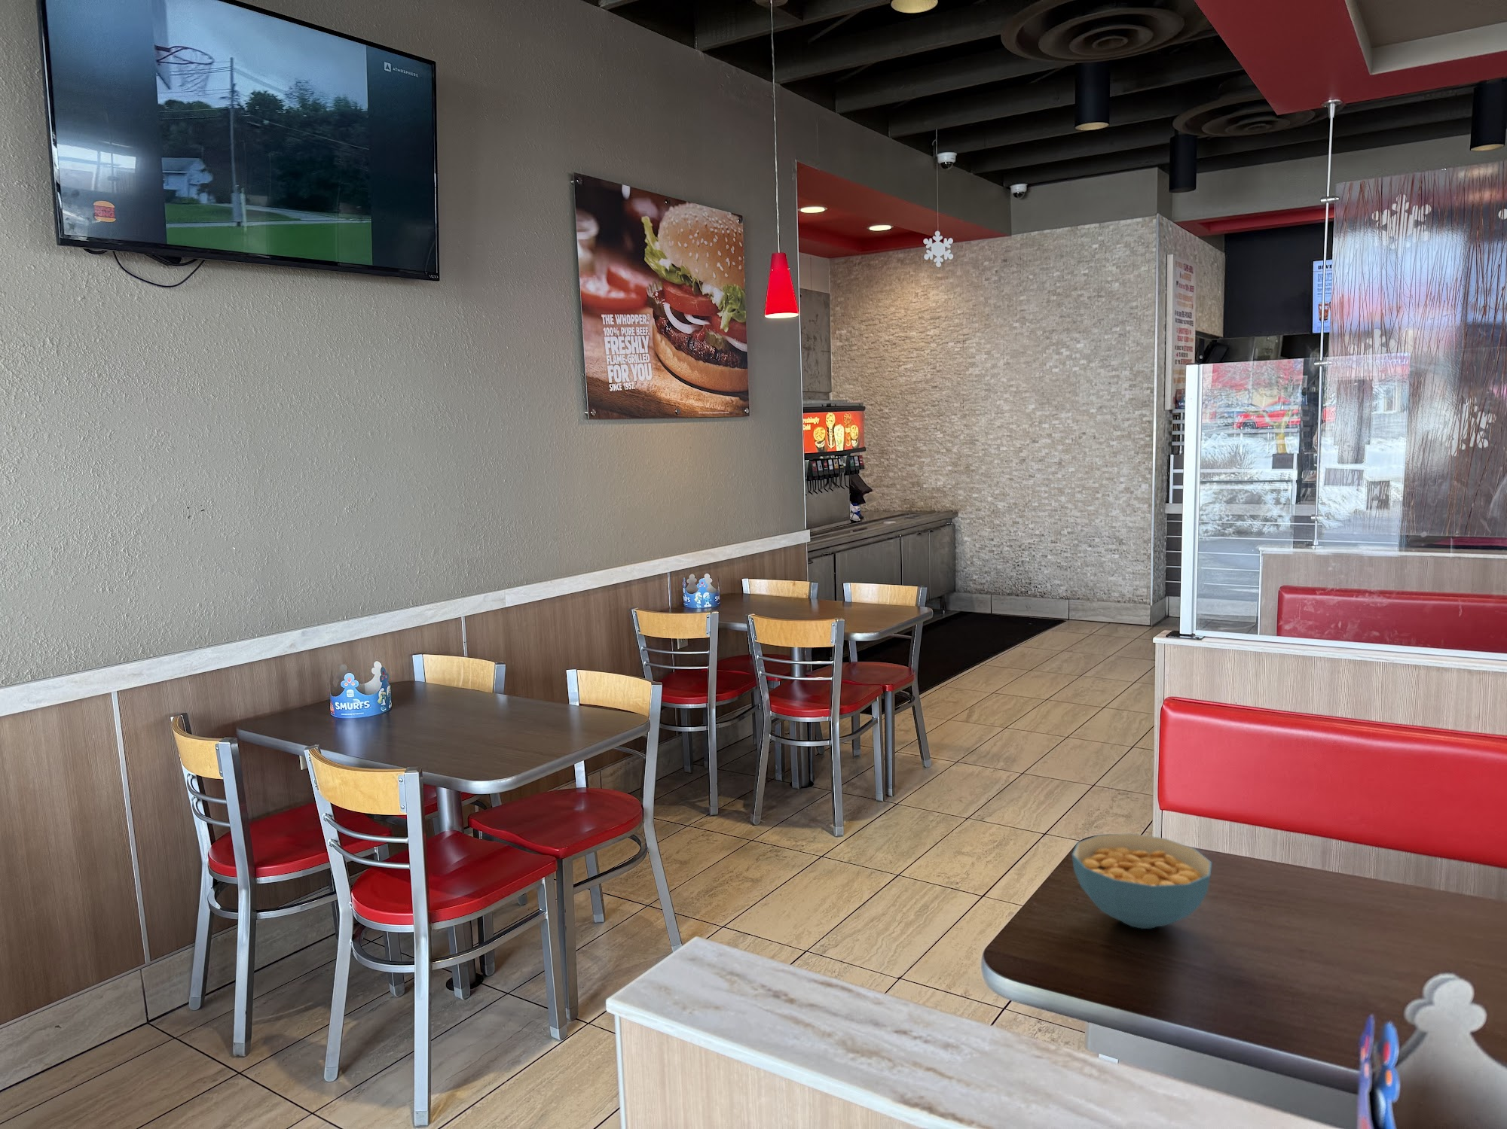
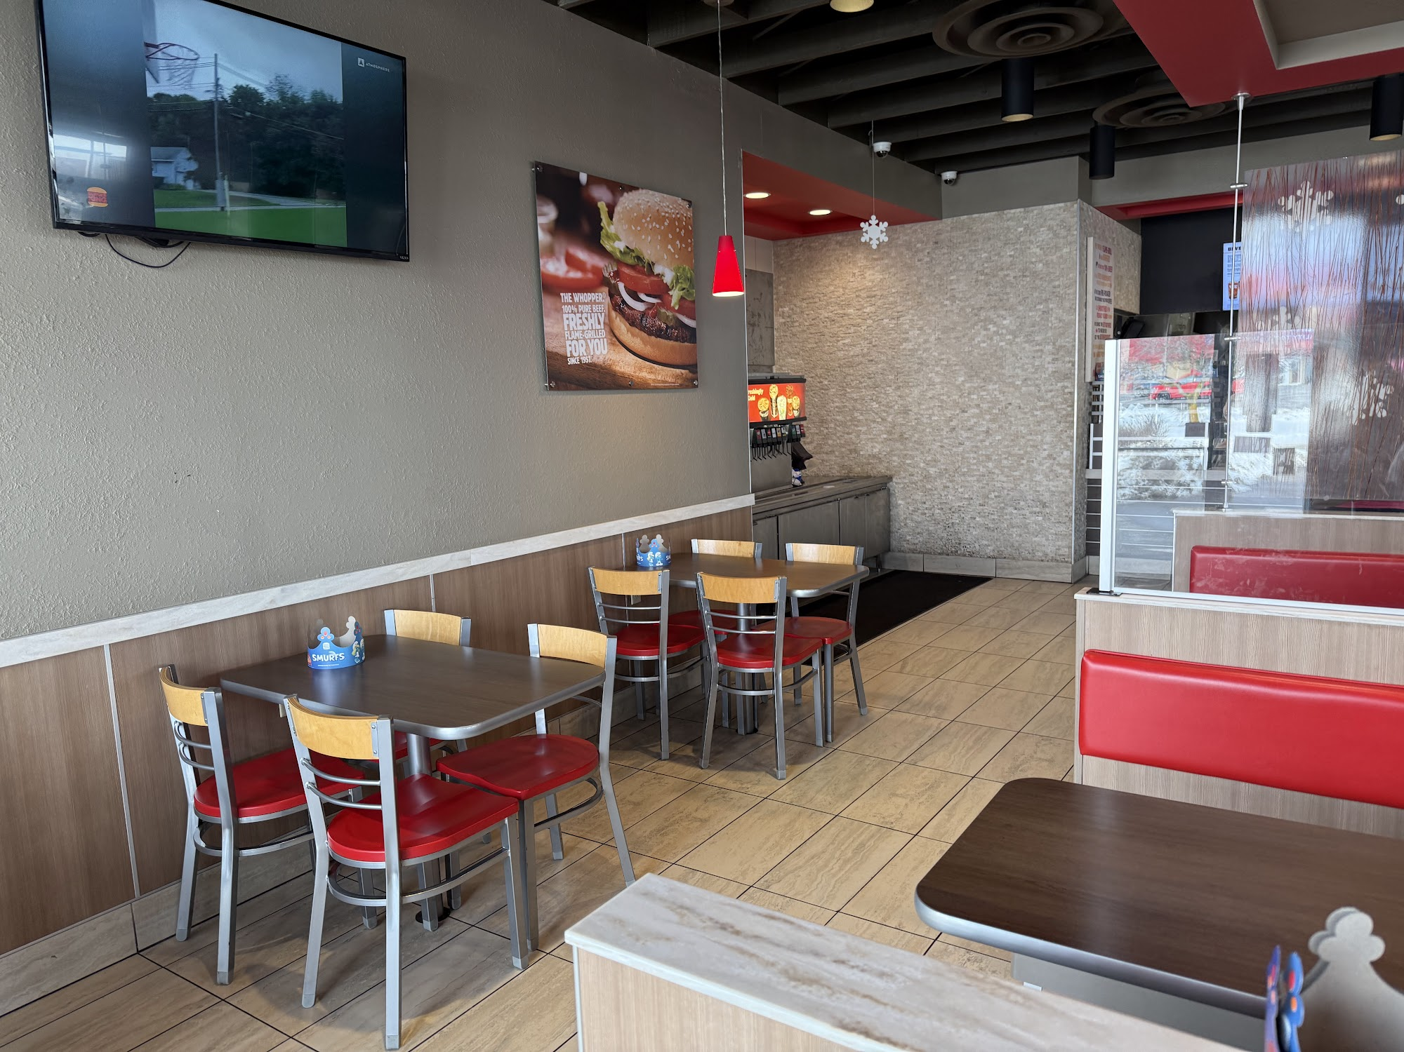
- cereal bowl (1140, 889)
